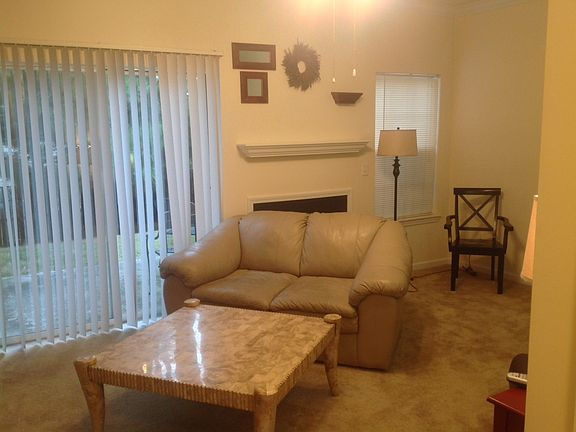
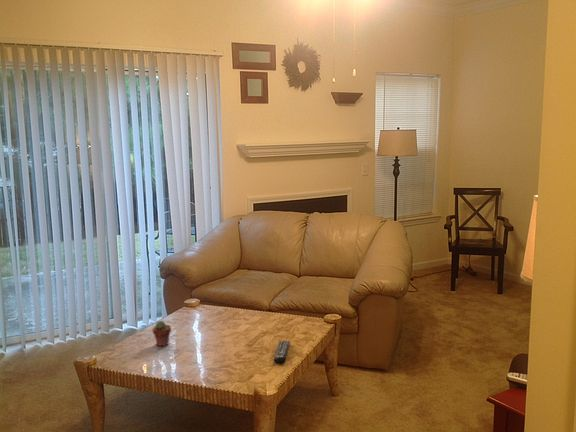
+ potted succulent (161, 332)
+ remote control (282, 350)
